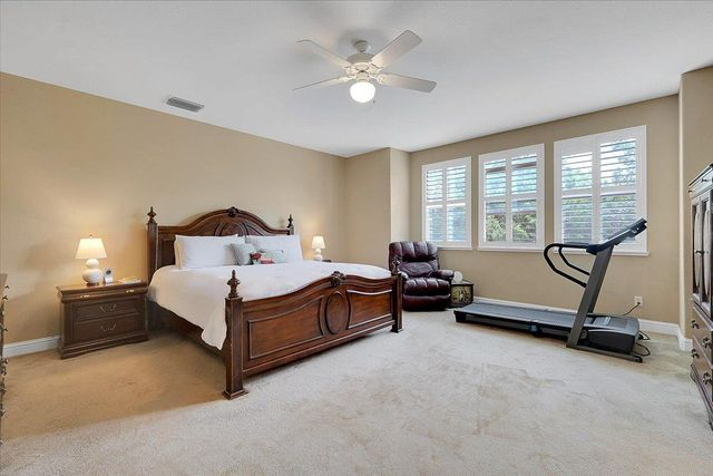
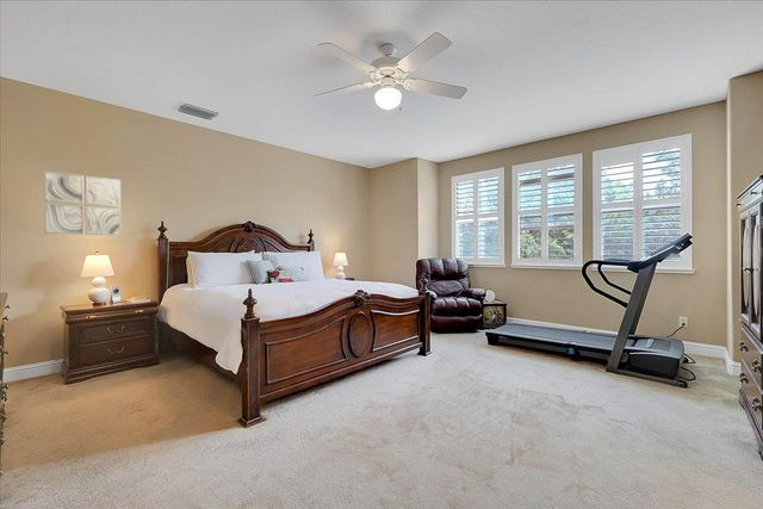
+ wall art (86, 204)
